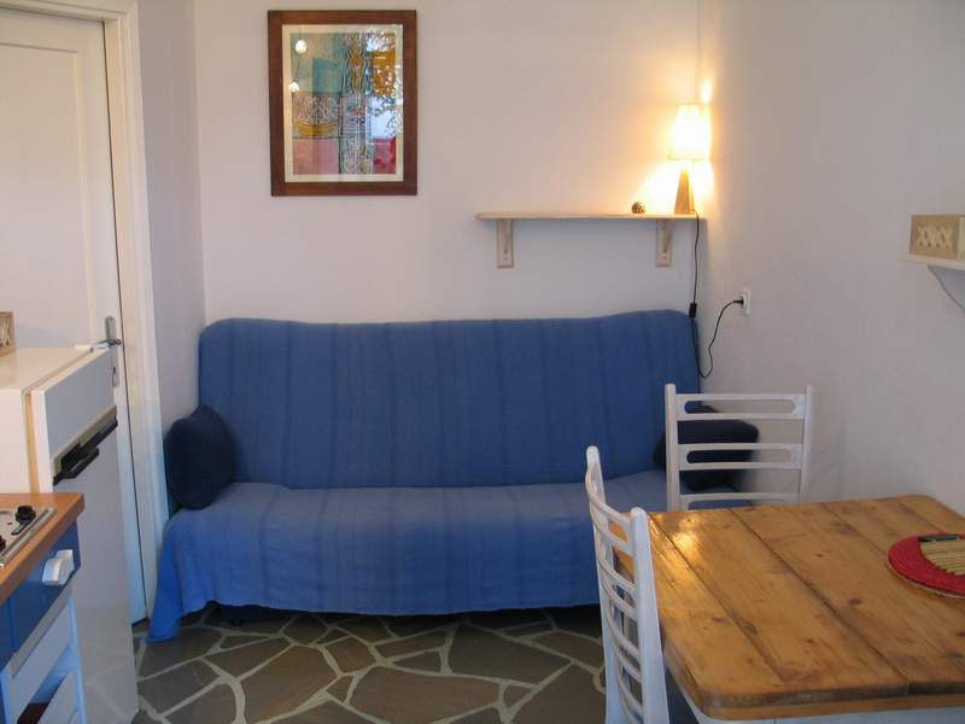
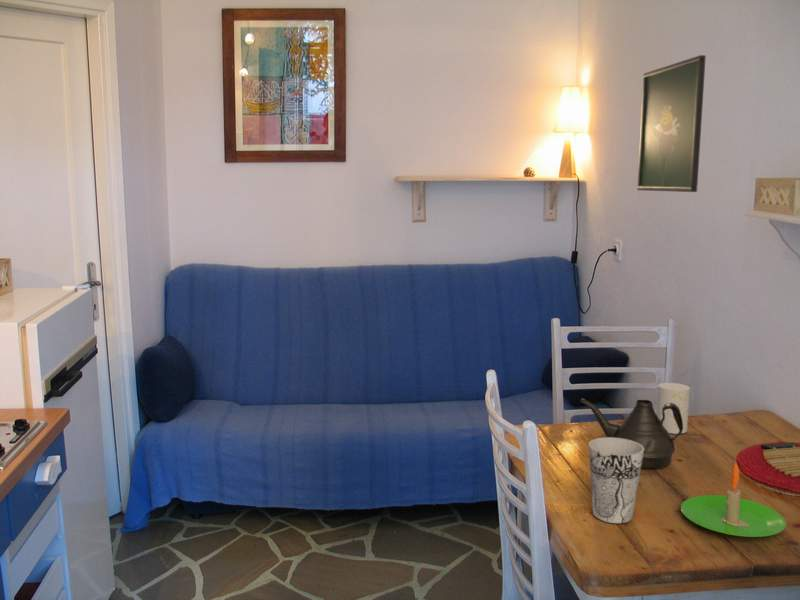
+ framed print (668, 128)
+ candle (733, 491)
+ cup (614, 480)
+ teapot (630, 428)
+ cup (670, 409)
